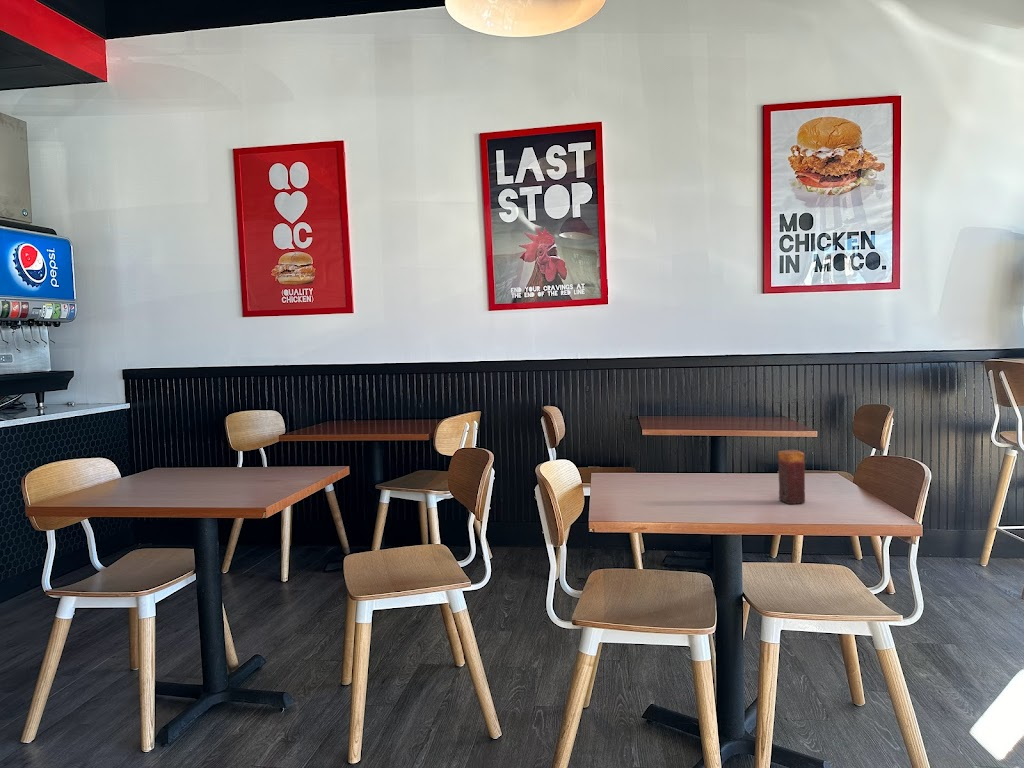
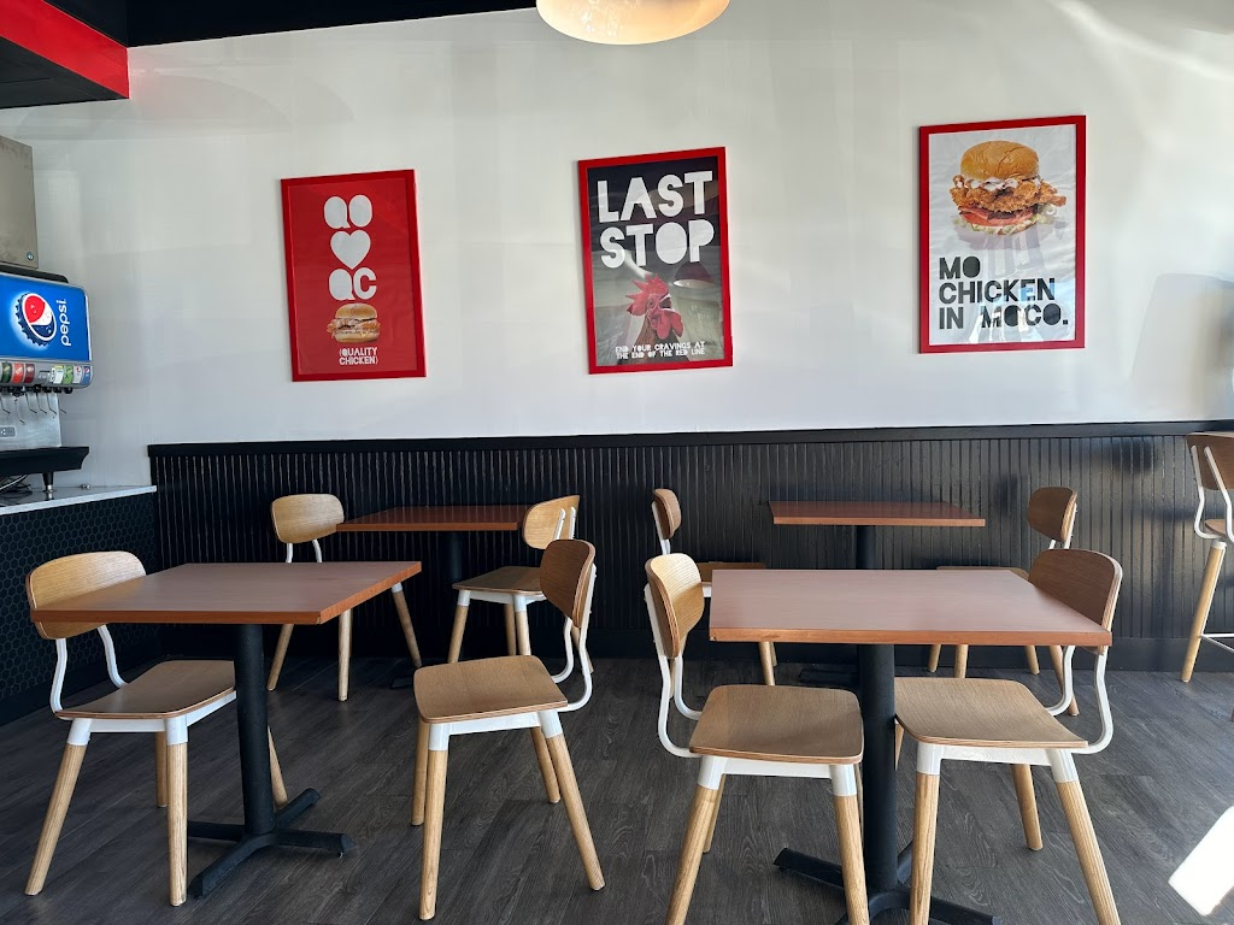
- candle (791, 476)
